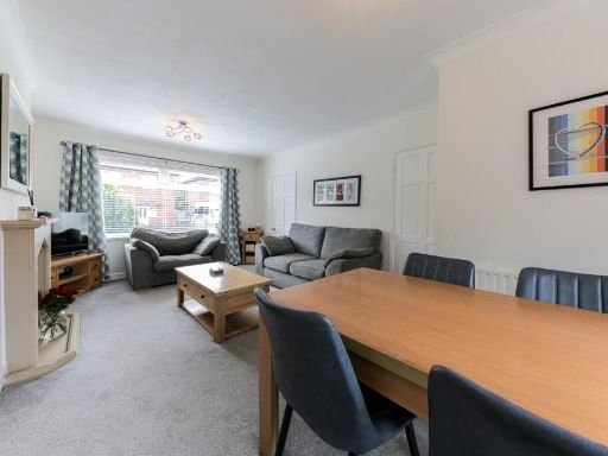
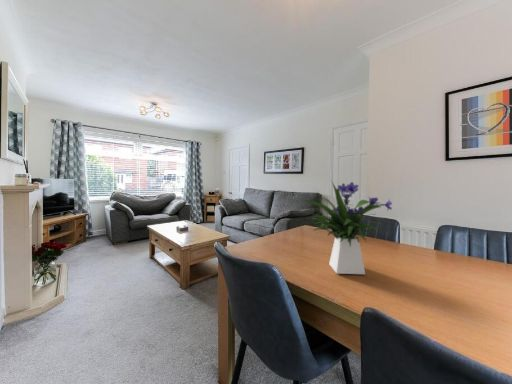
+ flower arrangement (342, 223)
